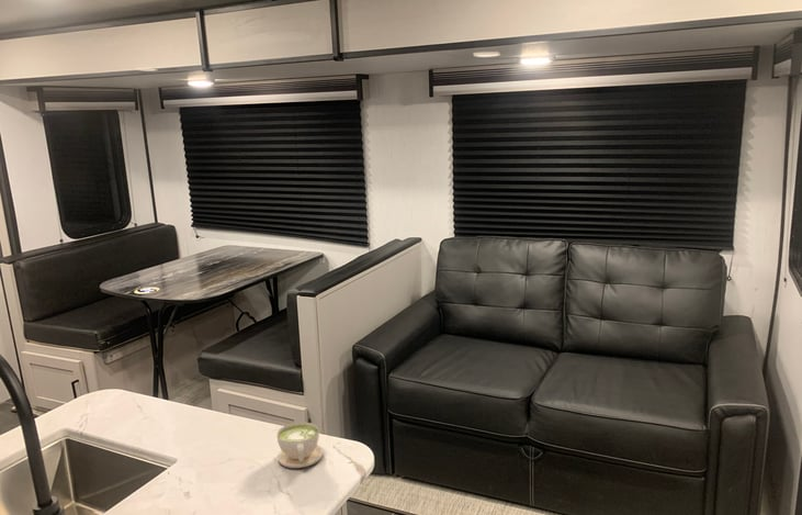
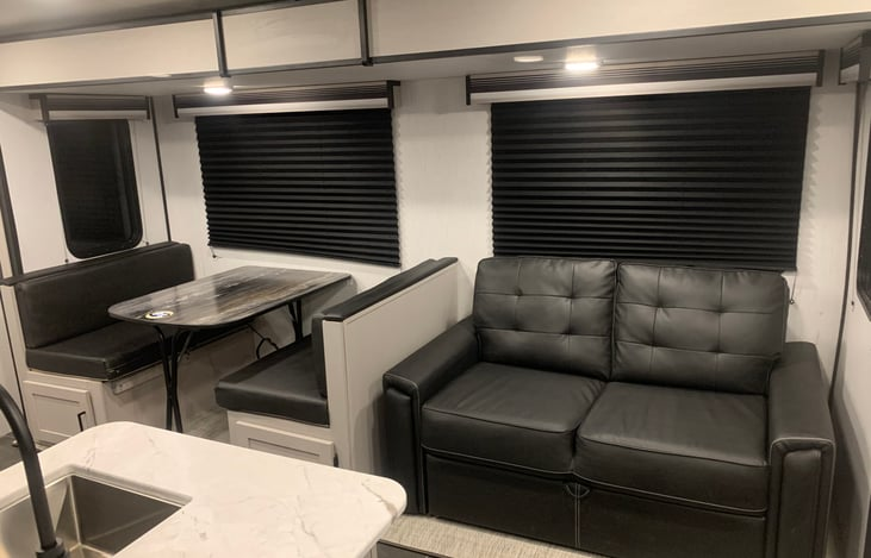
- coffee cup (300, 445)
